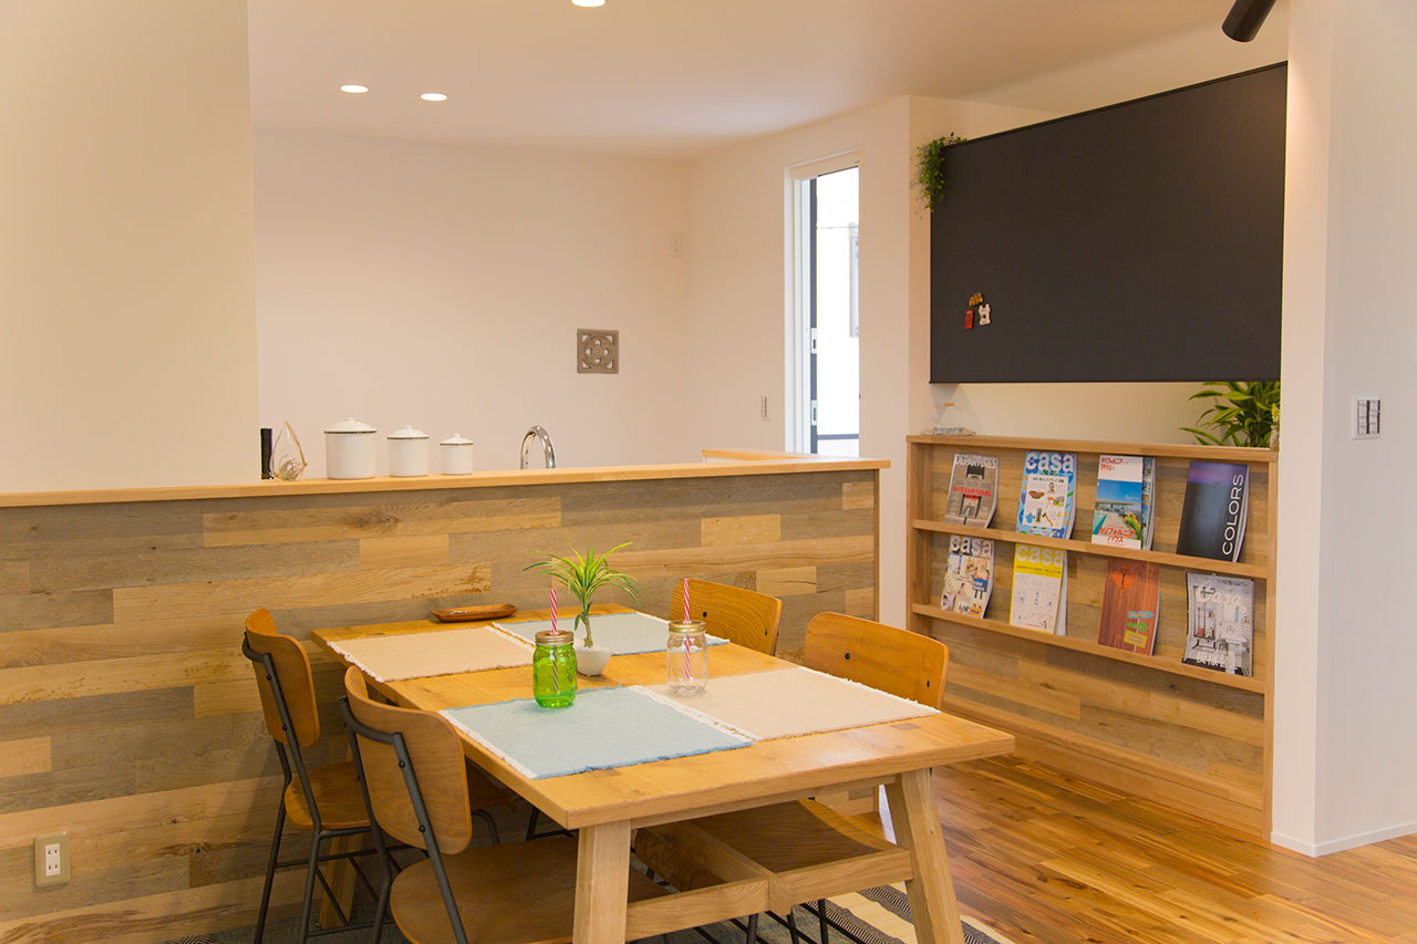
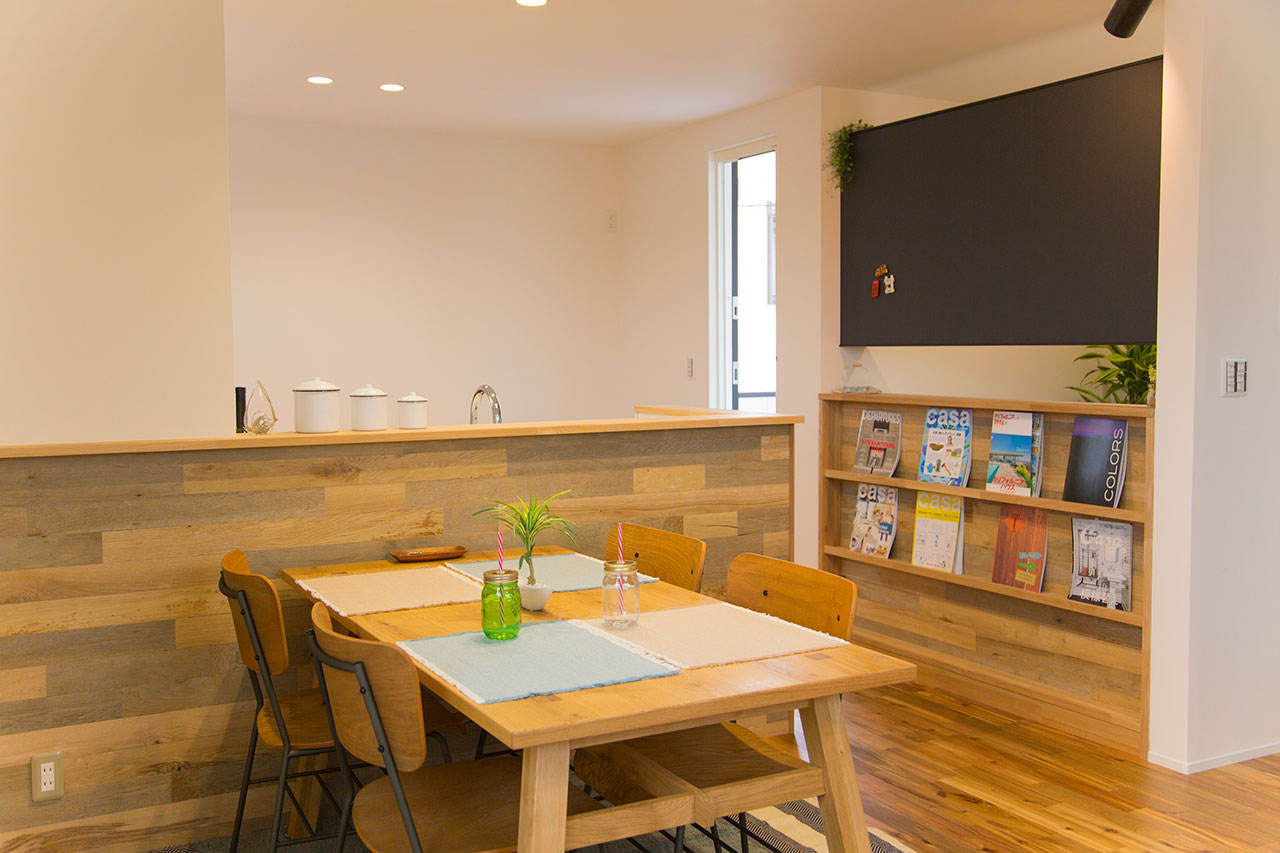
- wall ornament (597, 351)
